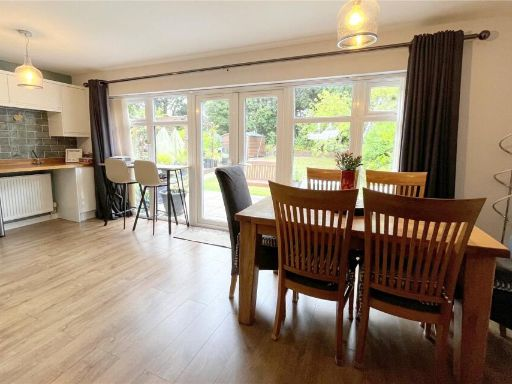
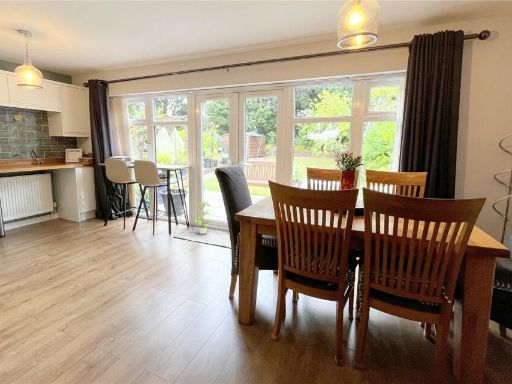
+ potted plant (202, 217)
